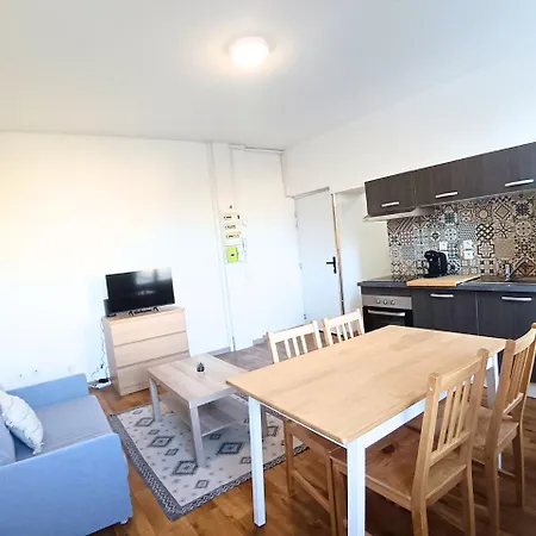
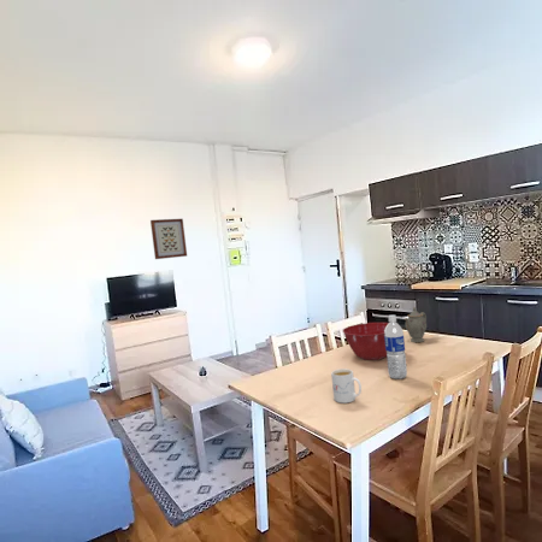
+ chinaware (416, 323)
+ mixing bowl (371, 342)
+ mug (347, 385)
+ wall art (169, 238)
+ water bottle (395, 346)
